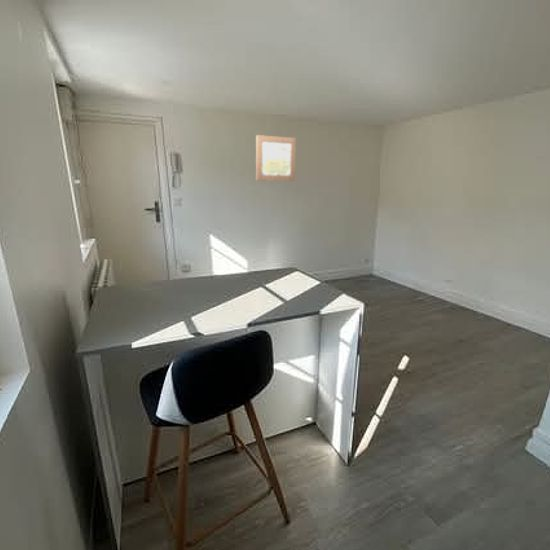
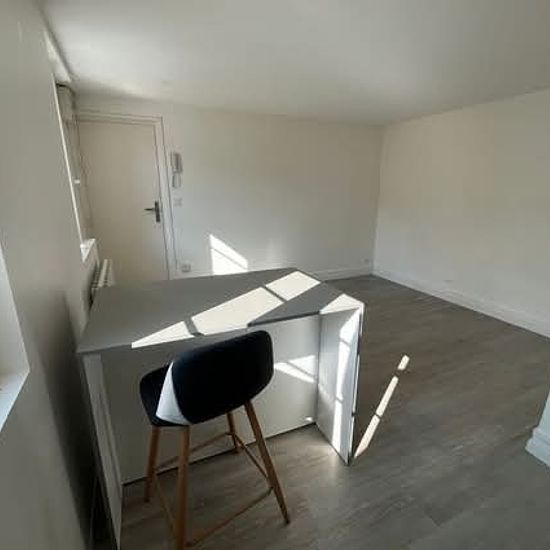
- wall art (276, 159)
